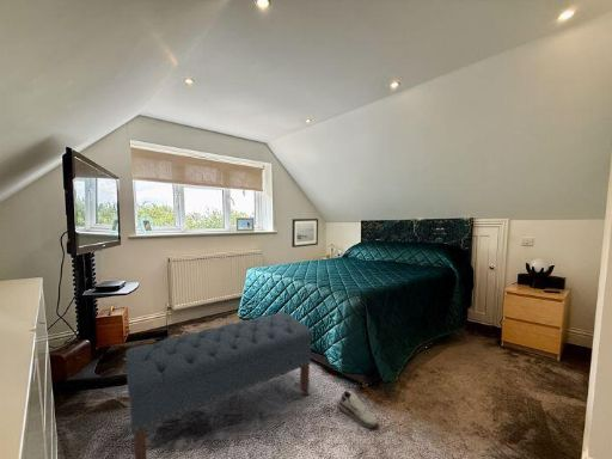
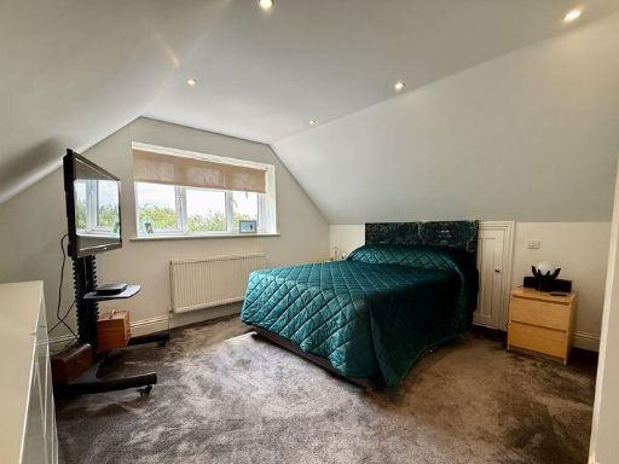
- bench (227, 372)
- shoe (357, 405)
- wall art (305, 232)
